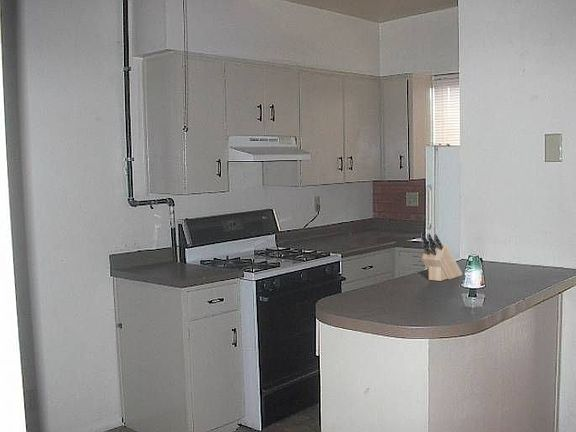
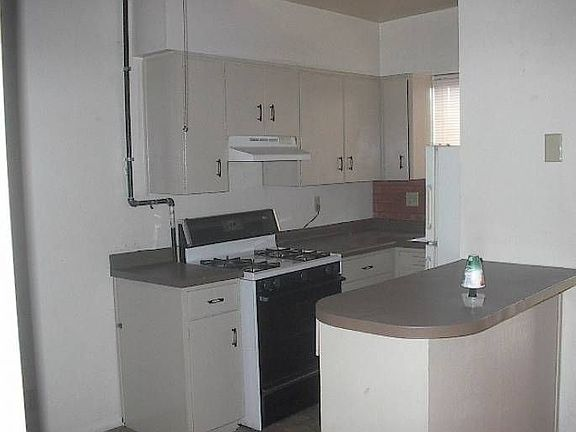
- knife block (440, 254)
